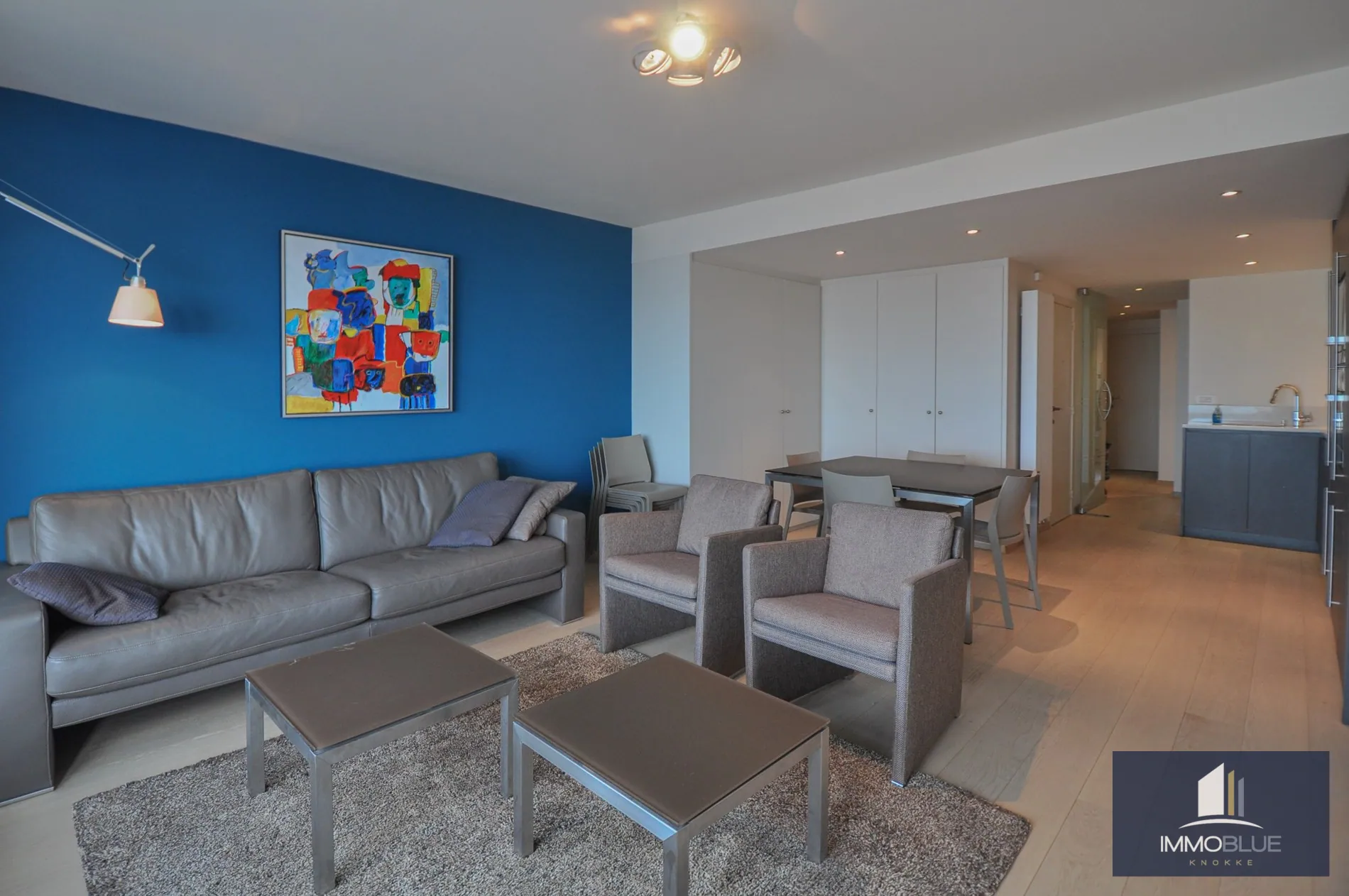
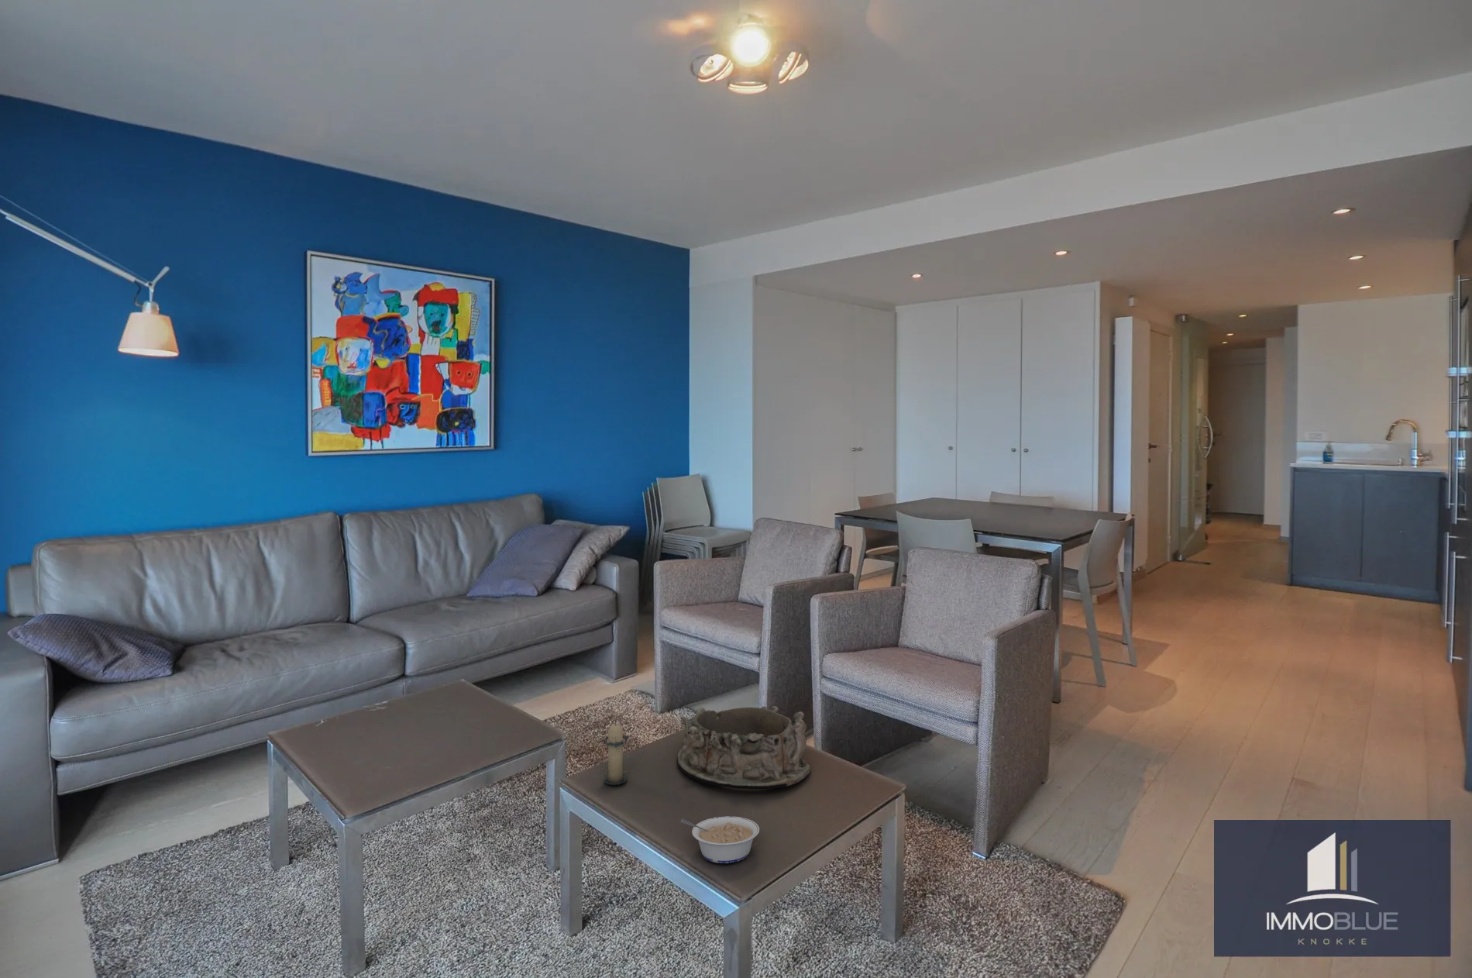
+ legume (722, 839)
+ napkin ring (741, 739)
+ candle (615, 750)
